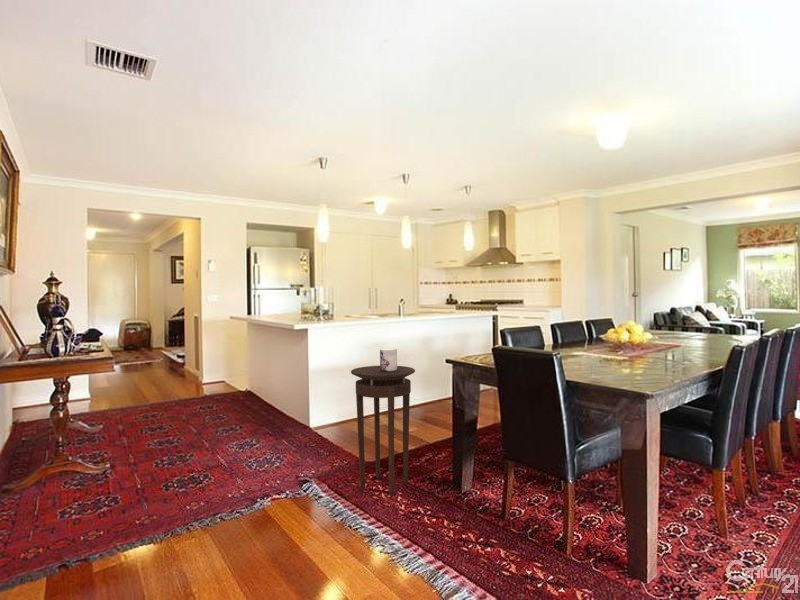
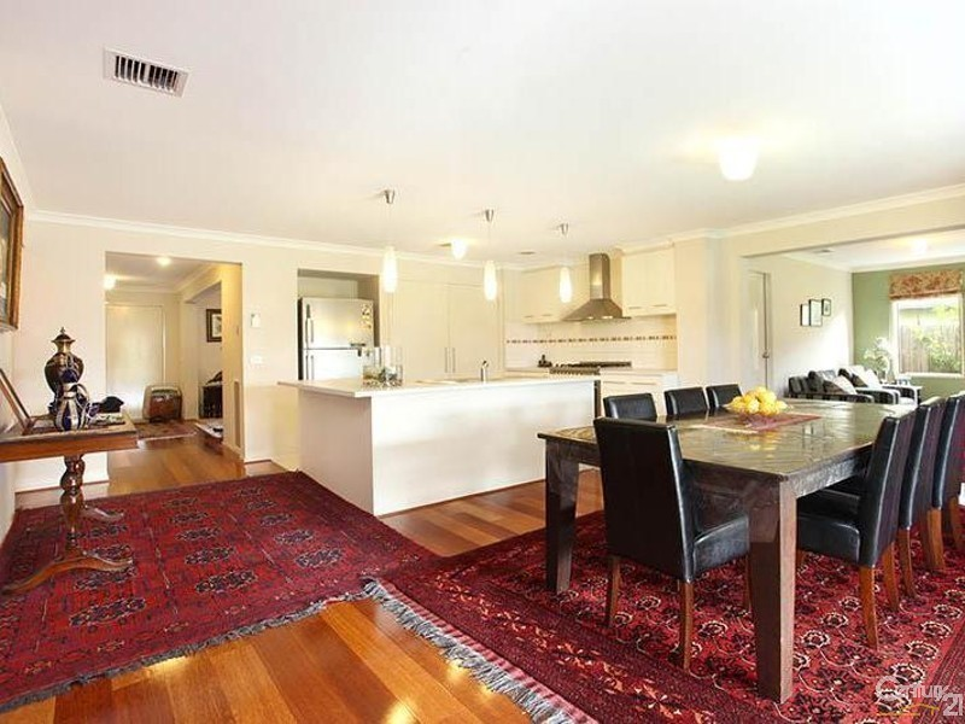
- stool (379, 428)
- mug (387, 359)
